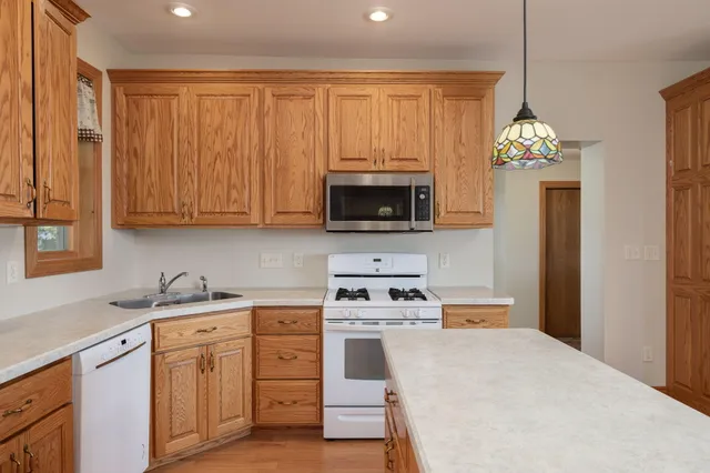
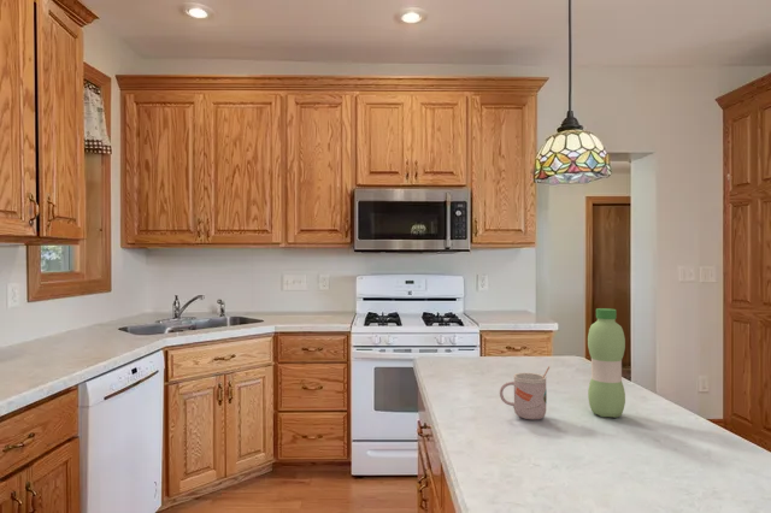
+ mug (524, 390)
+ water bottle (606, 361)
